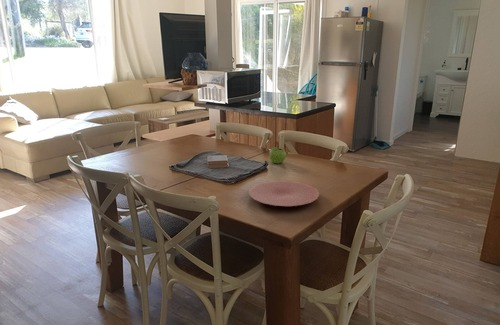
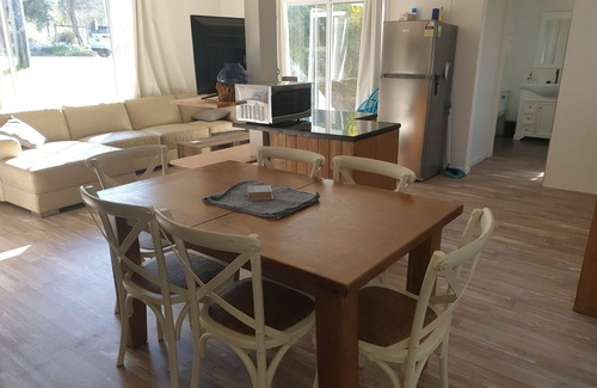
- fruit (277, 155)
- plate (283, 194)
